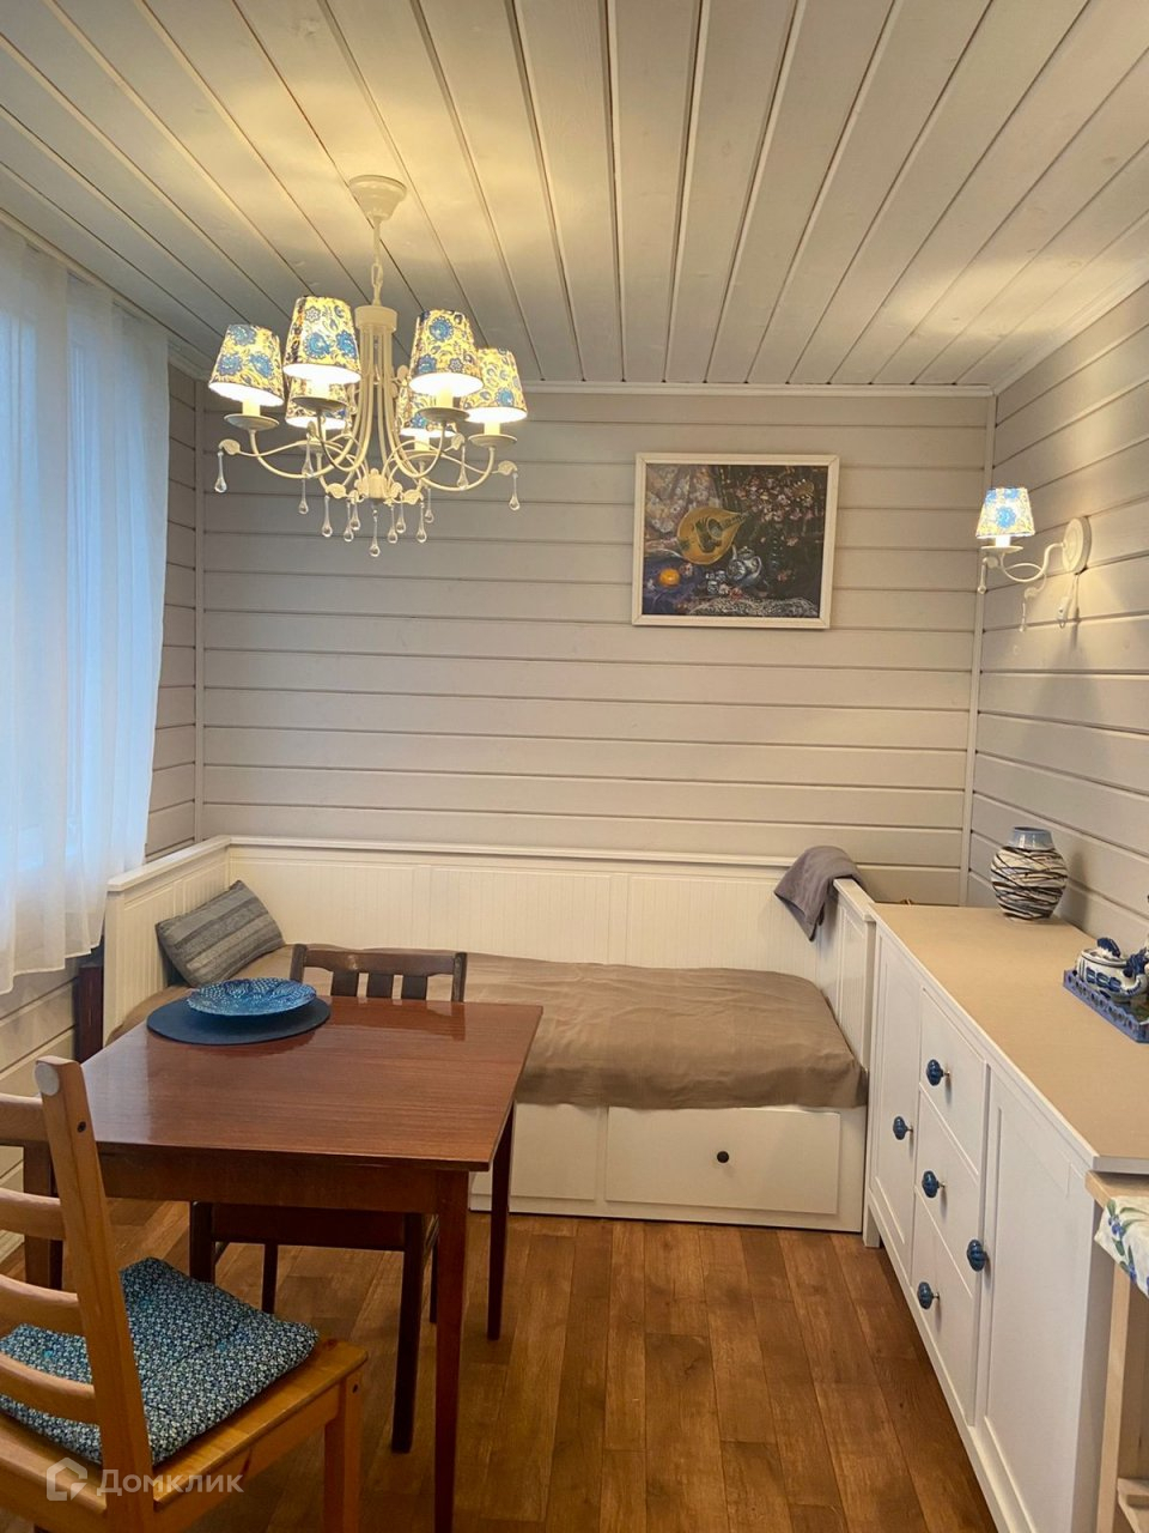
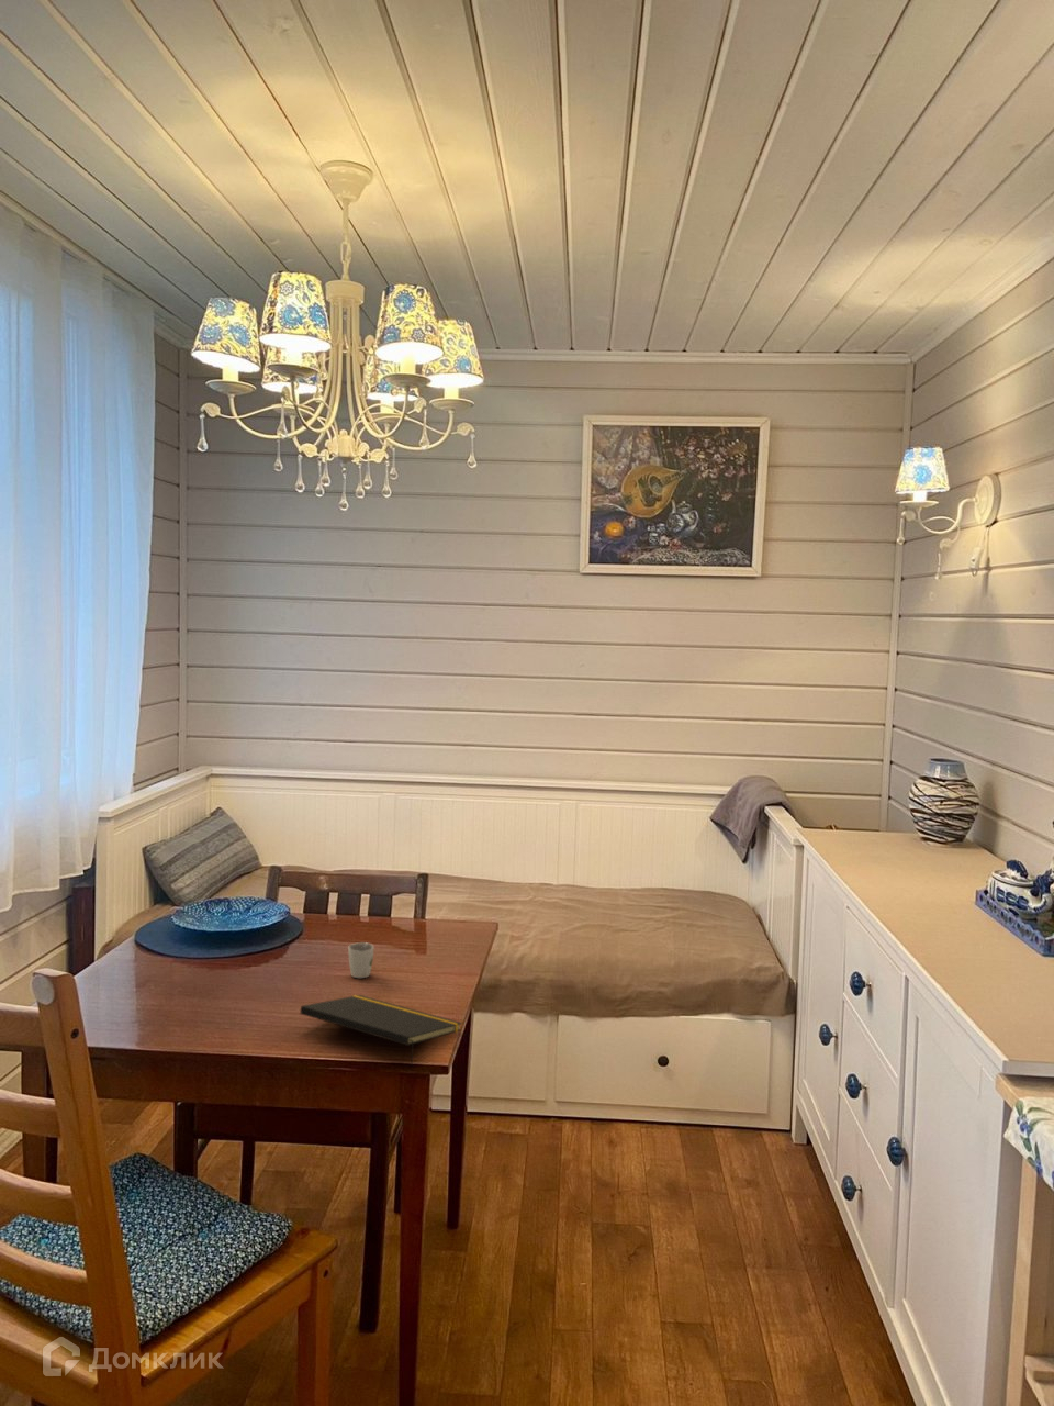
+ notepad (381, 1019)
+ cup (362, 949)
